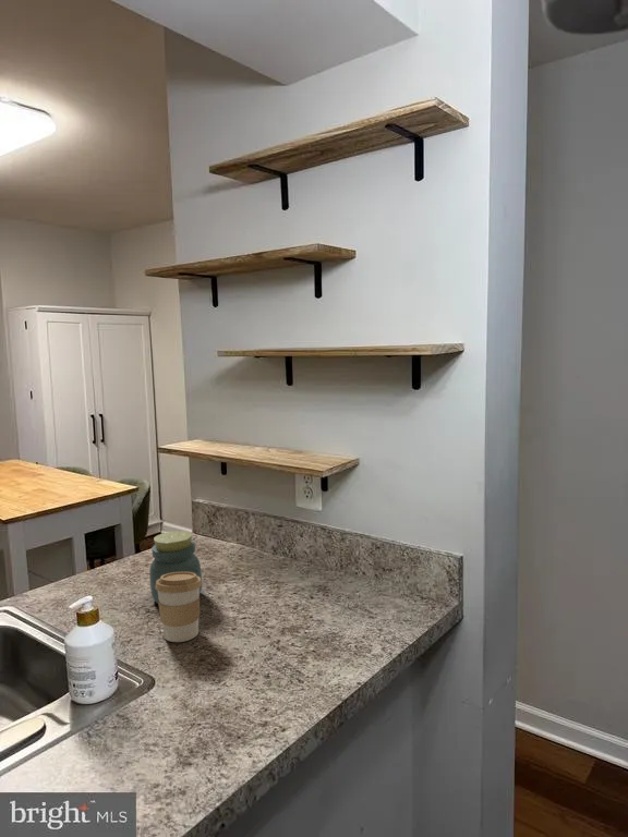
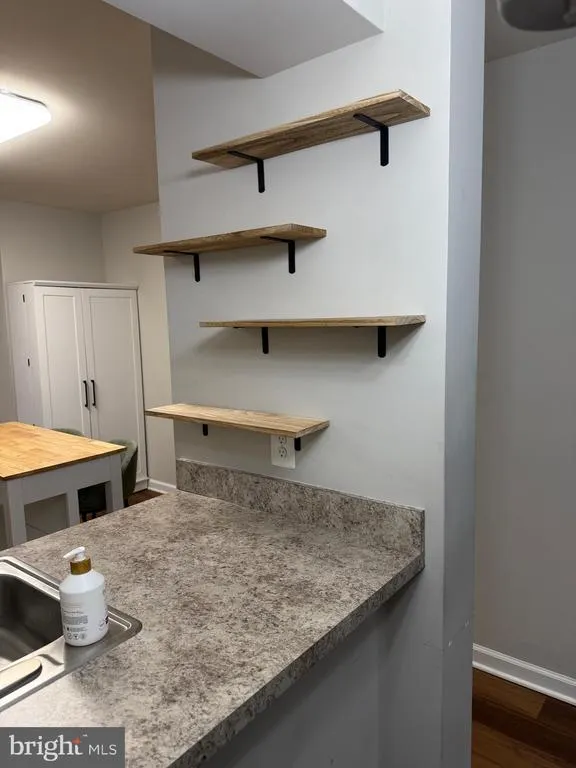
- coffee cup (179, 604)
- jar (174, 567)
